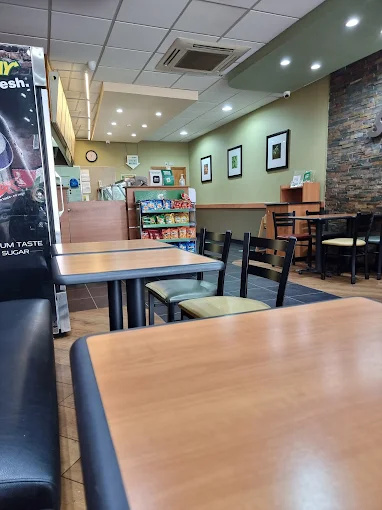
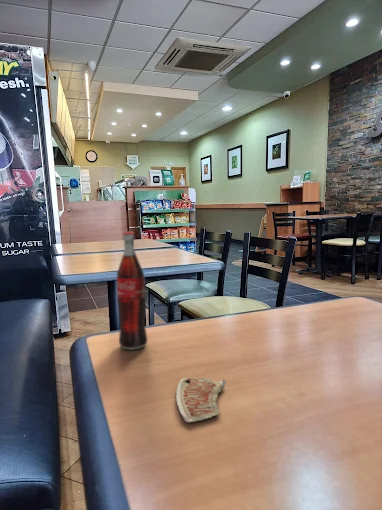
+ pop (131, 289)
+ paper cup (199, 392)
